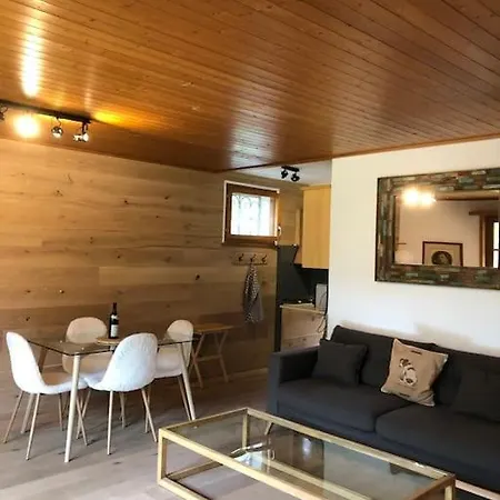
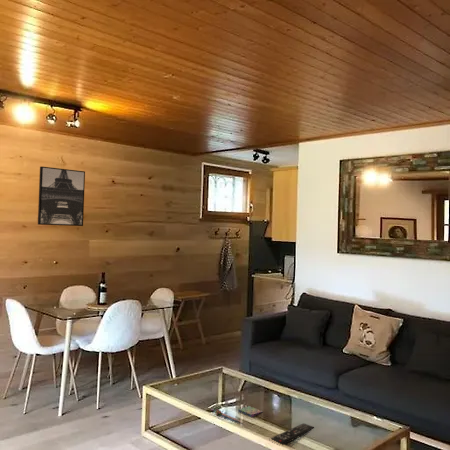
+ wall art (62, 197)
+ board game (227, 415)
+ remote control (292, 433)
